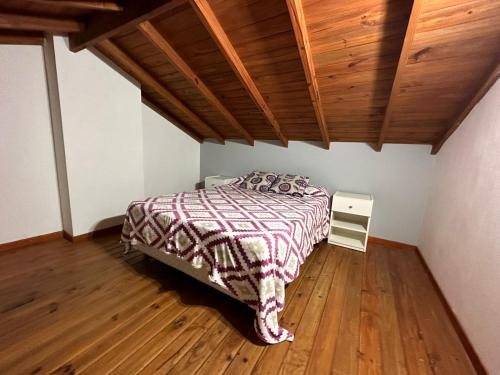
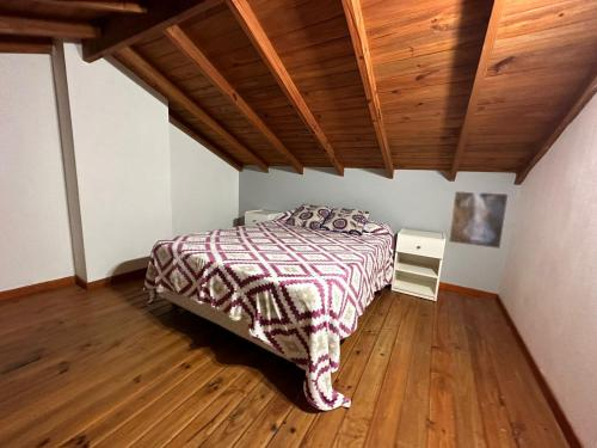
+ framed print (476, 219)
